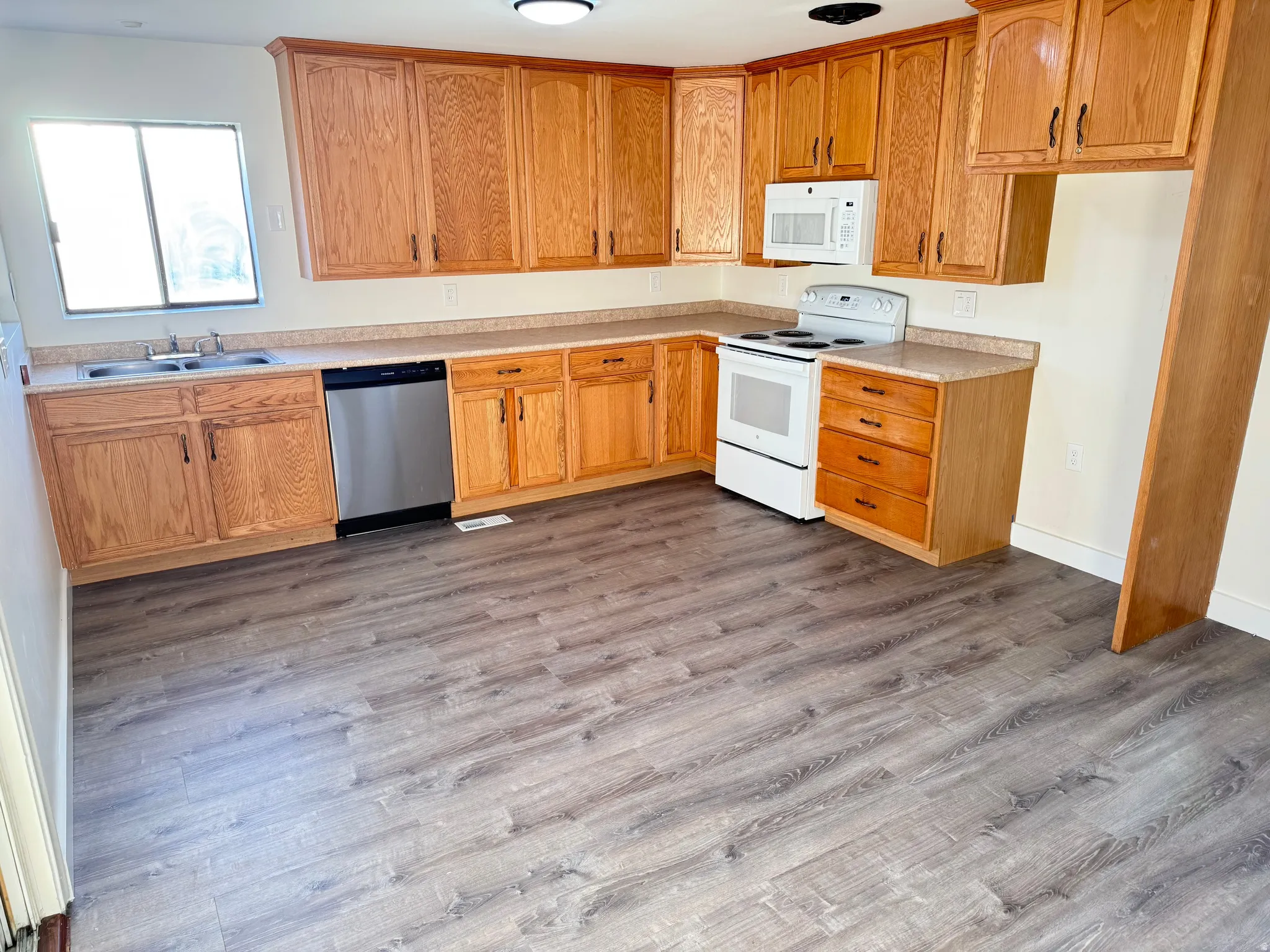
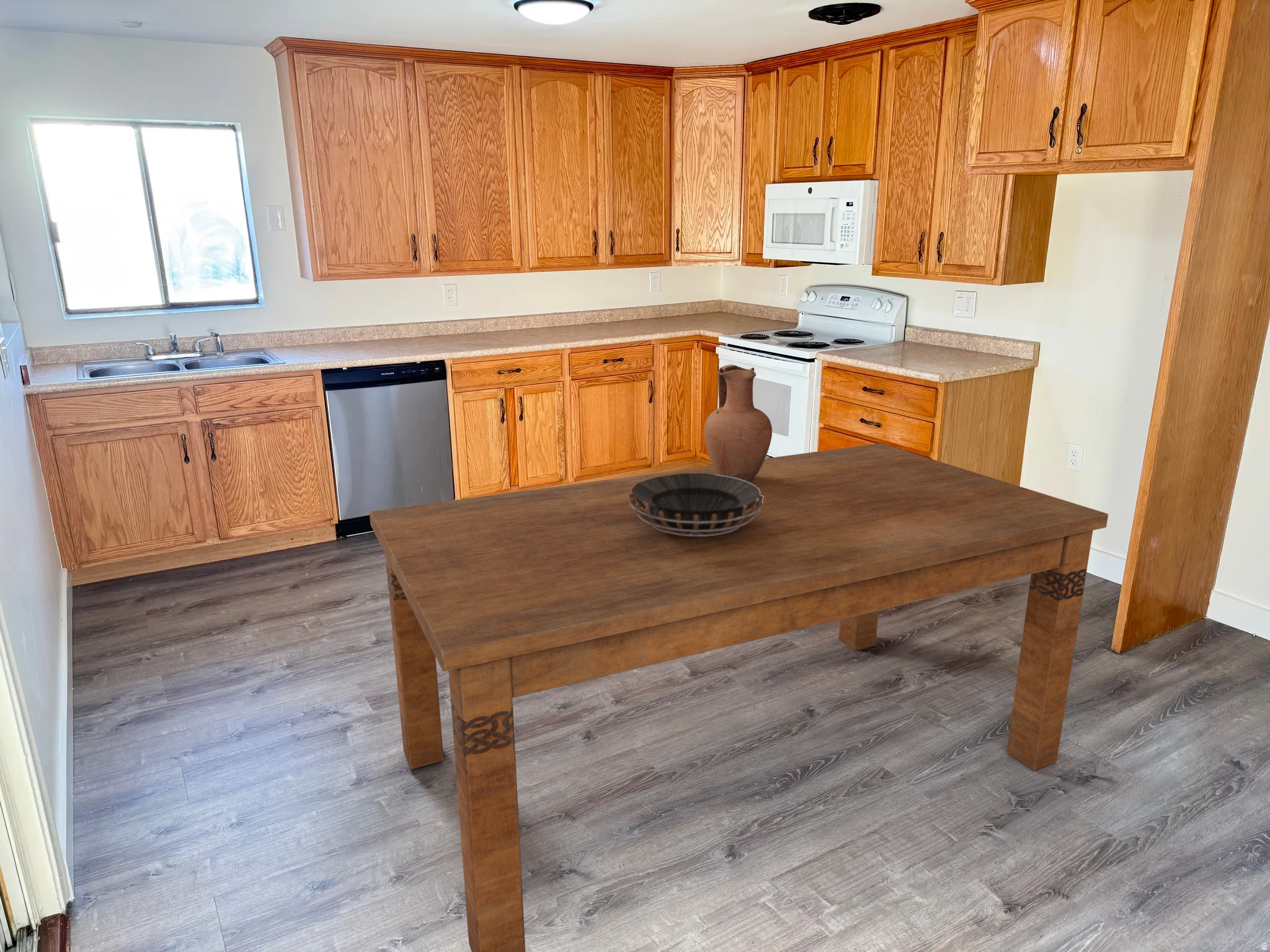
+ vase (738, 423)
+ dining table (731, 640)
+ decorative bowl (695, 509)
